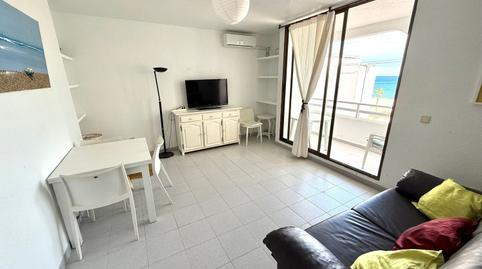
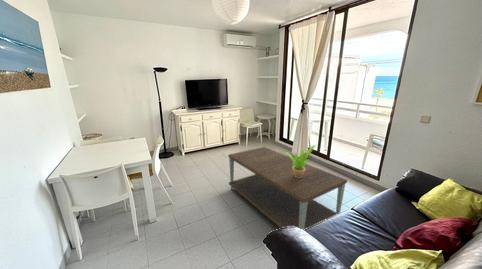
+ potted plant (298, 161)
+ coffee table (277, 185)
